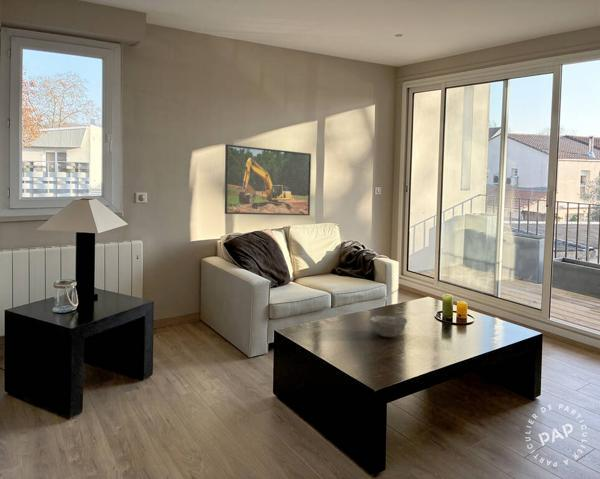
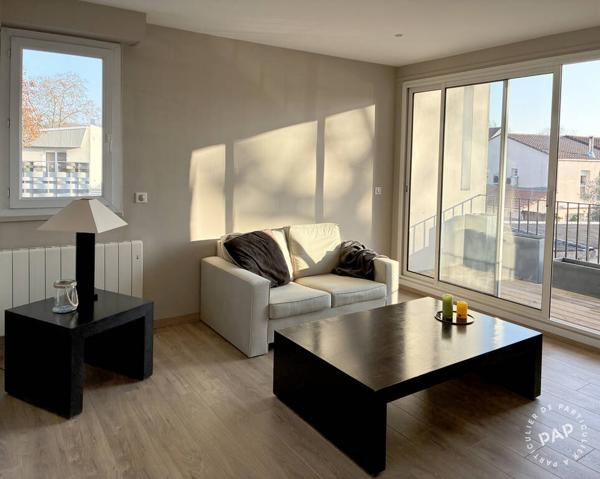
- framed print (270, 182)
- bowl (388, 327)
